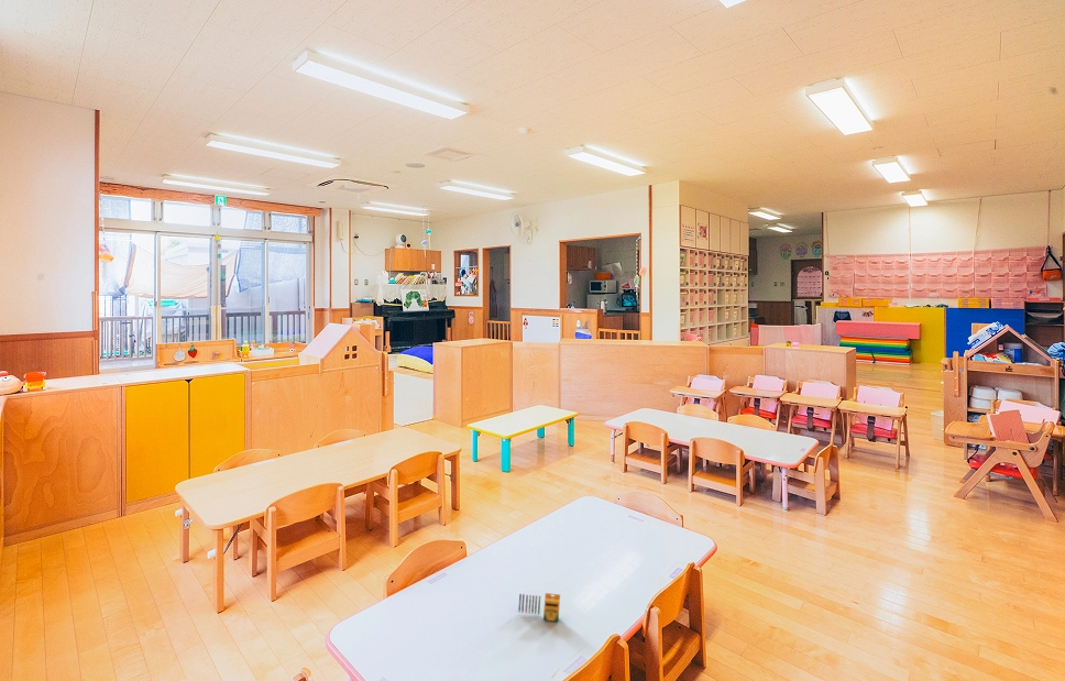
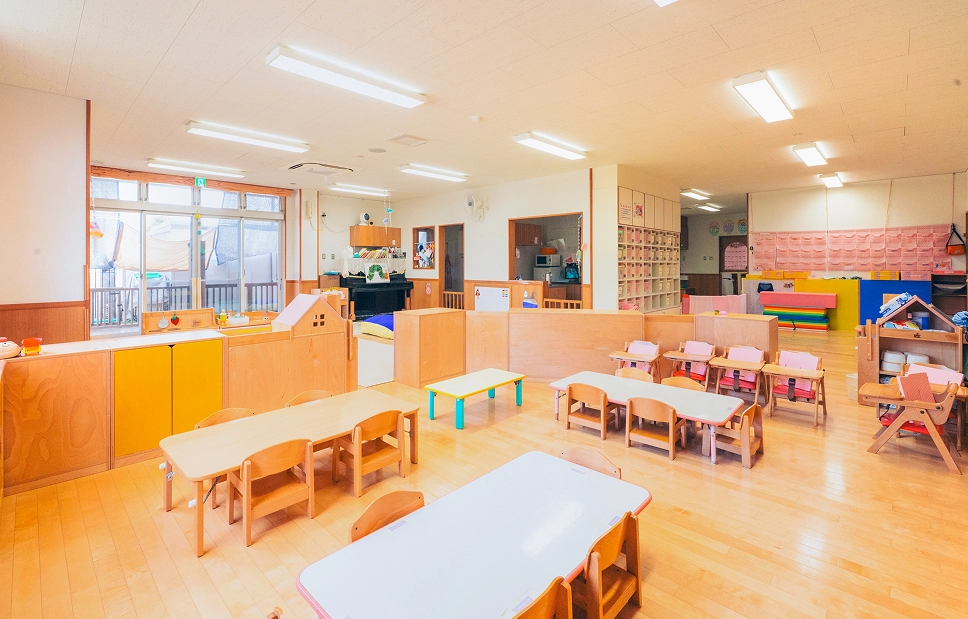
- crayon (539, 604)
